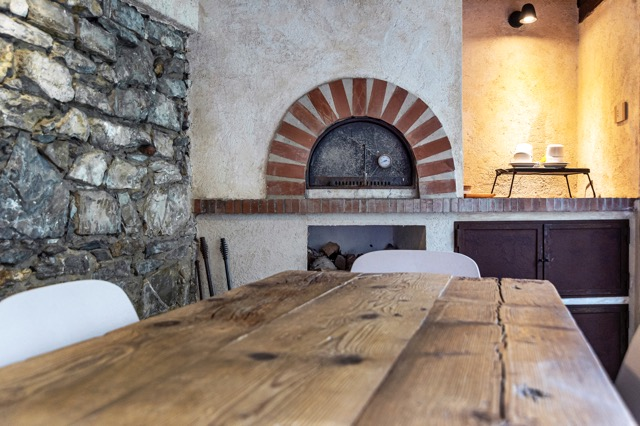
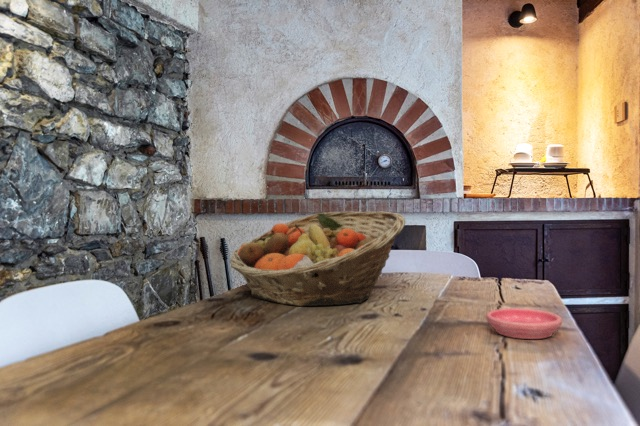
+ fruit basket (315, 253)
+ saucer (523, 323)
